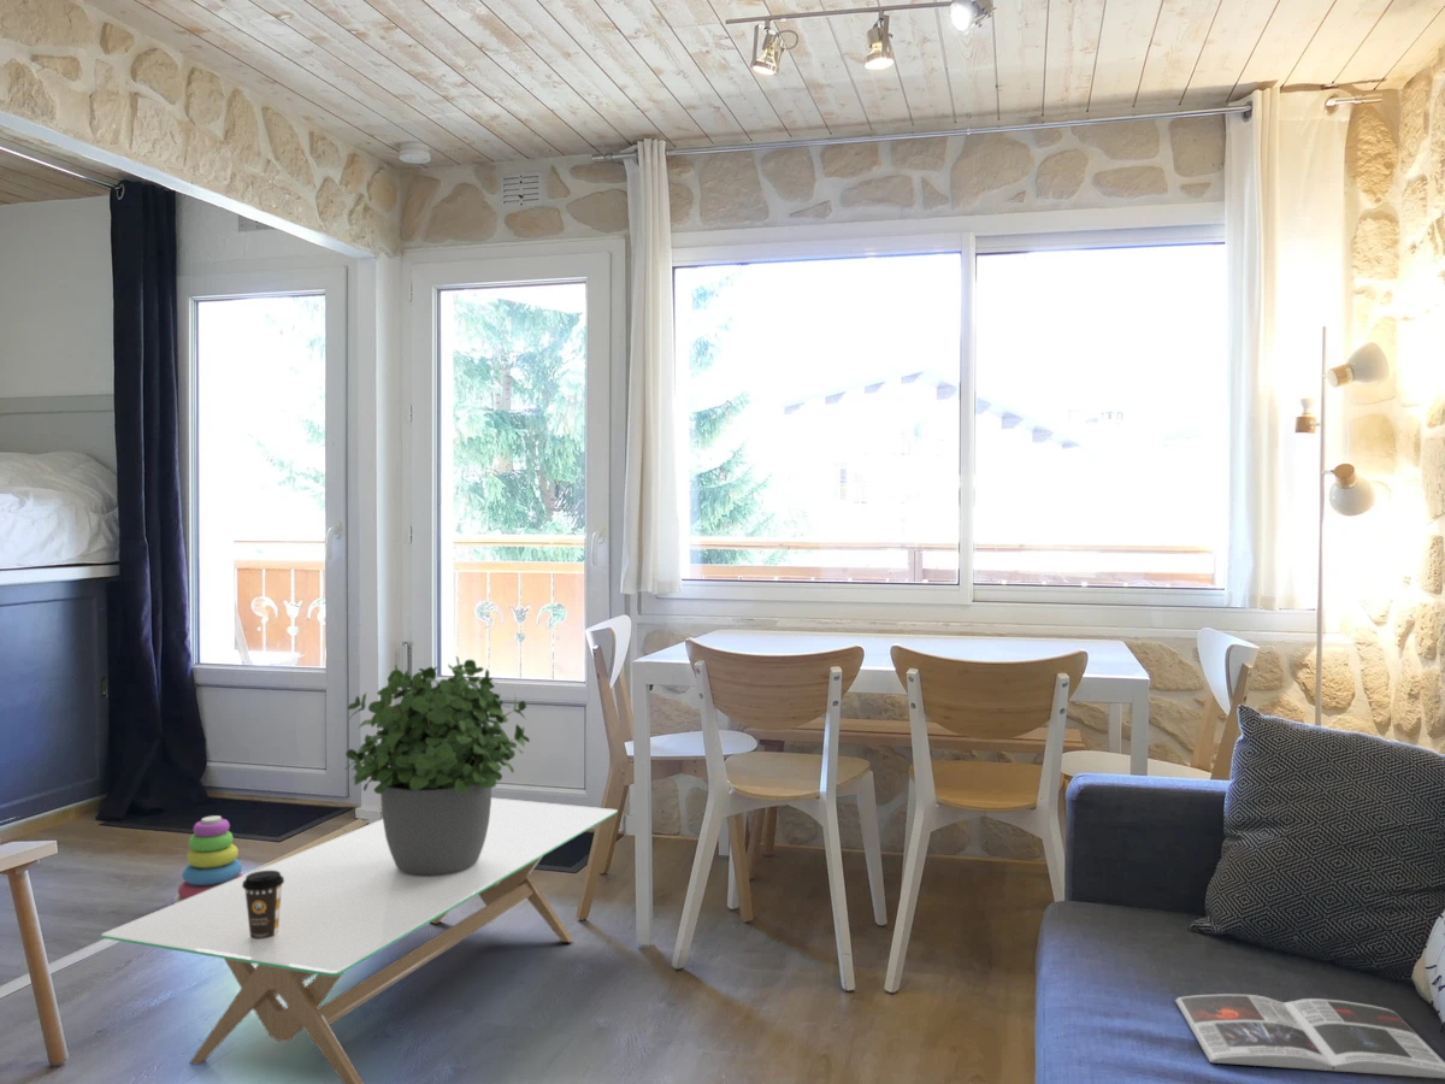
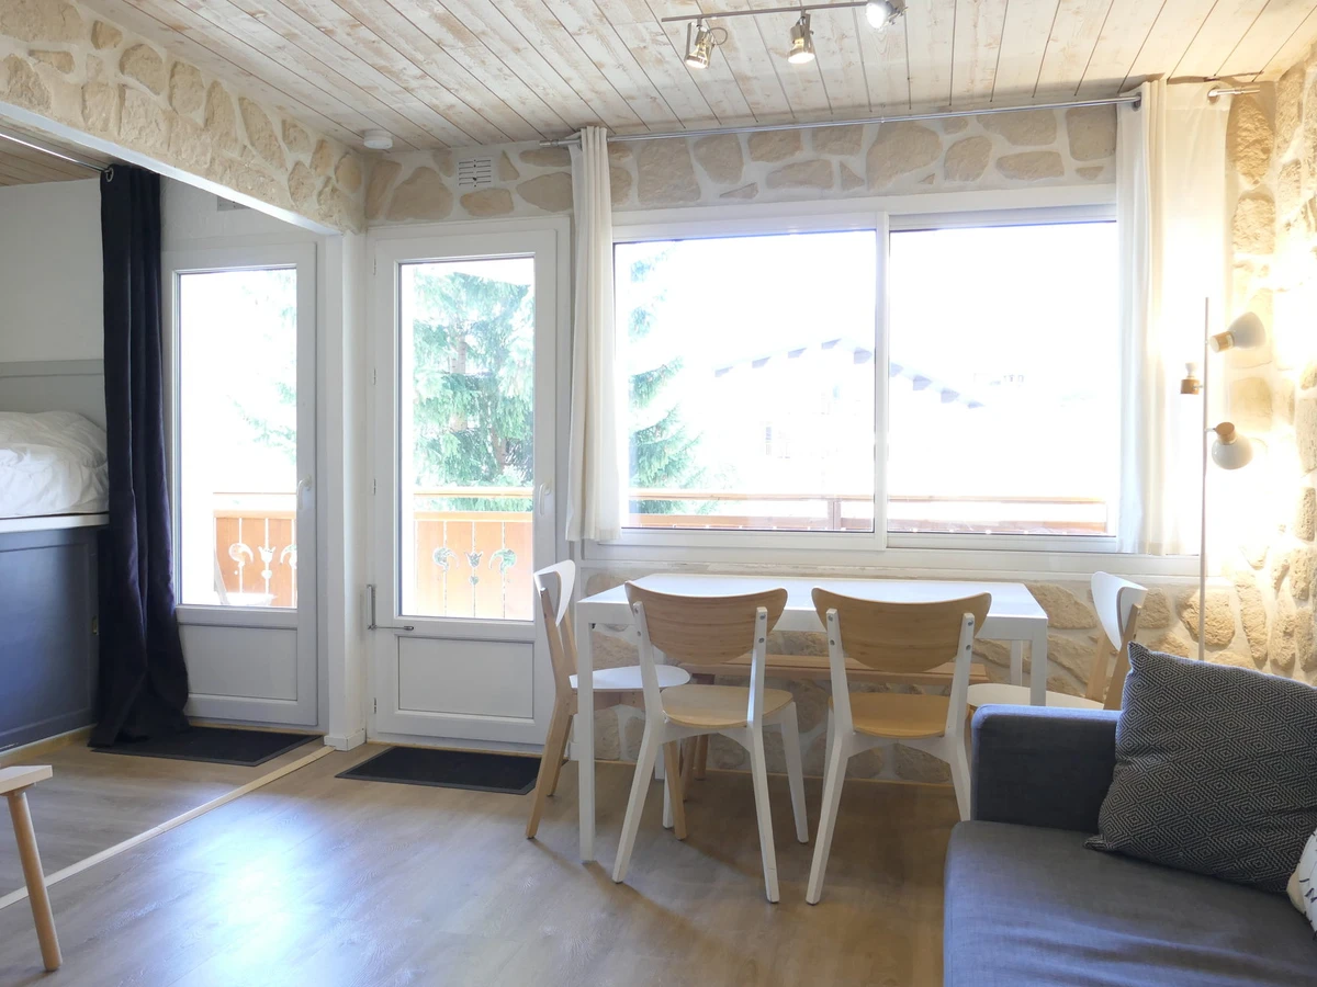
- magazine (1307, 1031)
- coffee cup (263, 903)
- coffee table (403, 927)
- stacking toy (212, 859)
- potted plant (440, 759)
